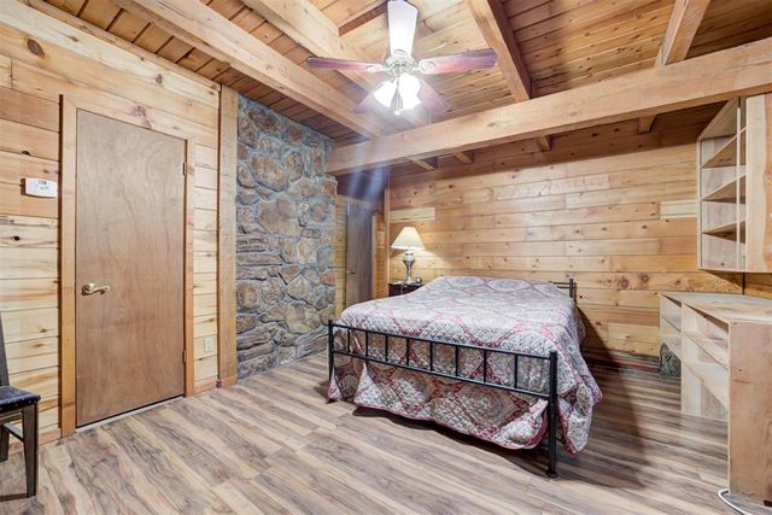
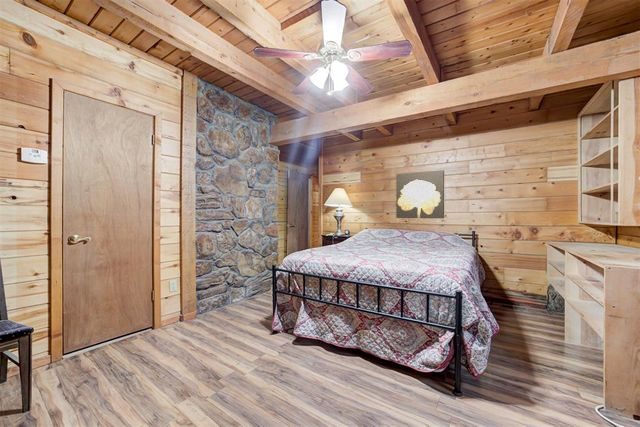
+ wall art (419, 195)
